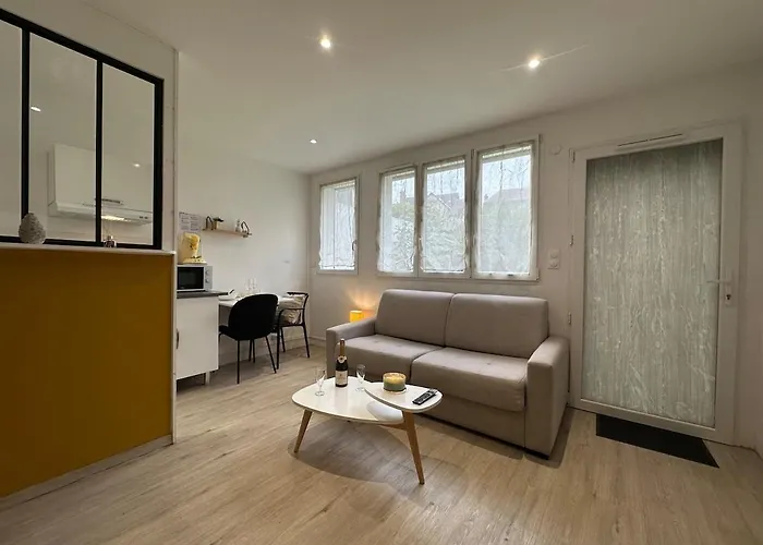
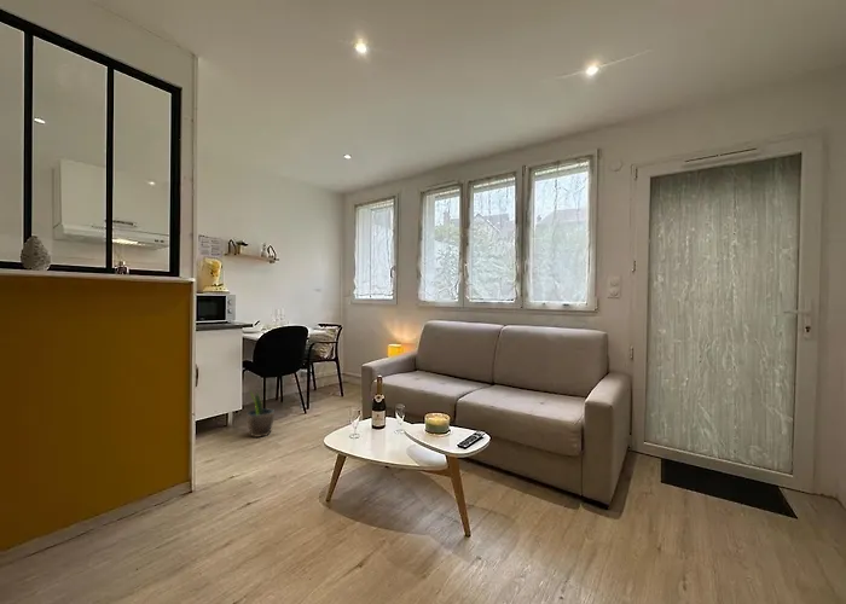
+ potted plant (260, 411)
